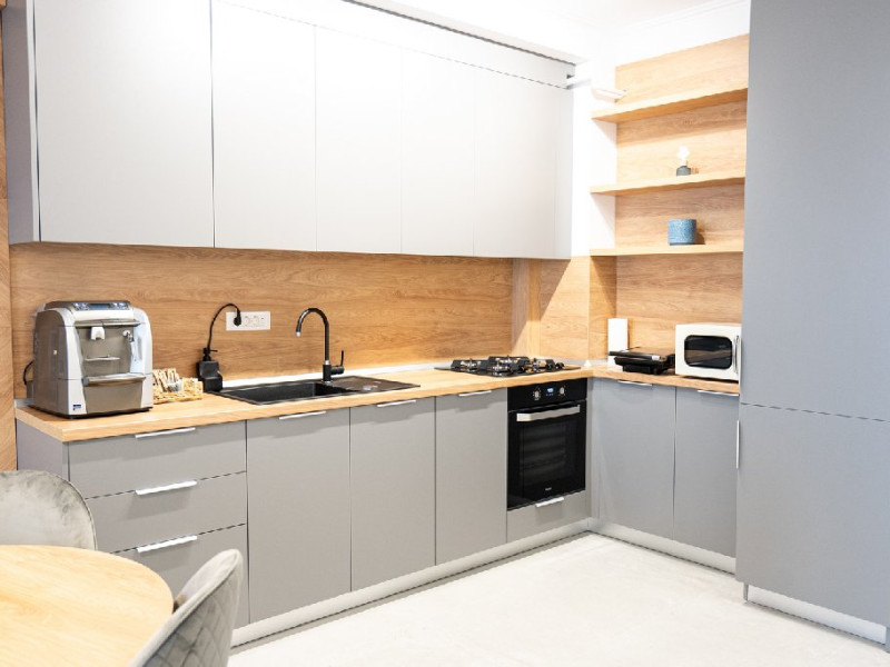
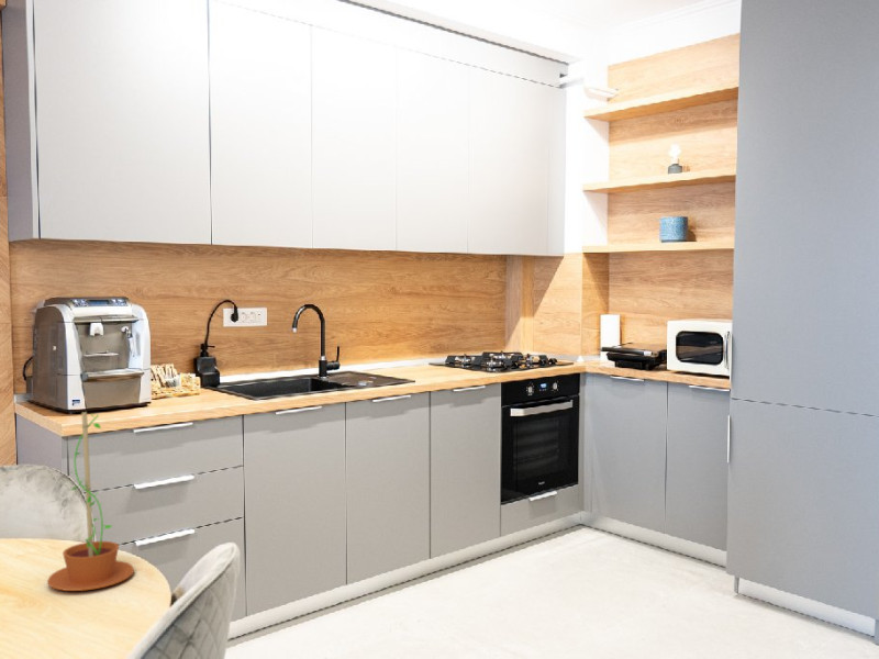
+ flower pot (90, 495)
